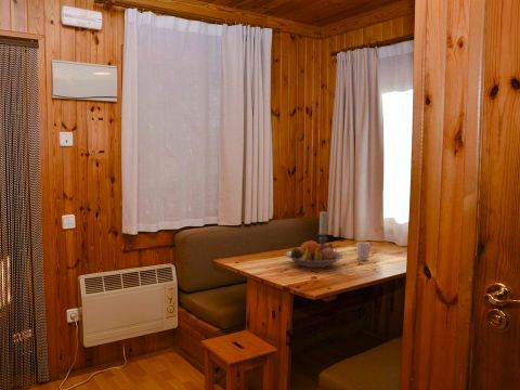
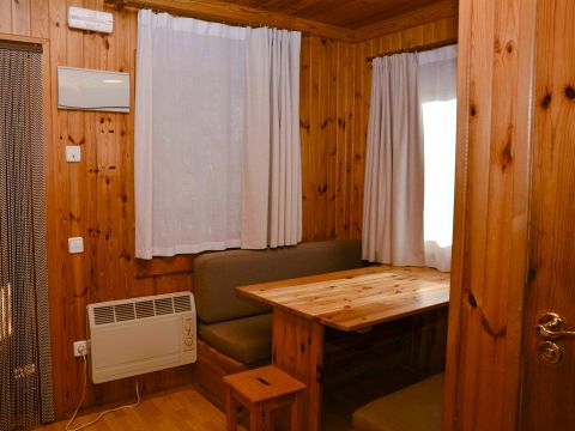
- candle holder (324, 231)
- fruit bowl (313, 251)
- mug (365, 251)
